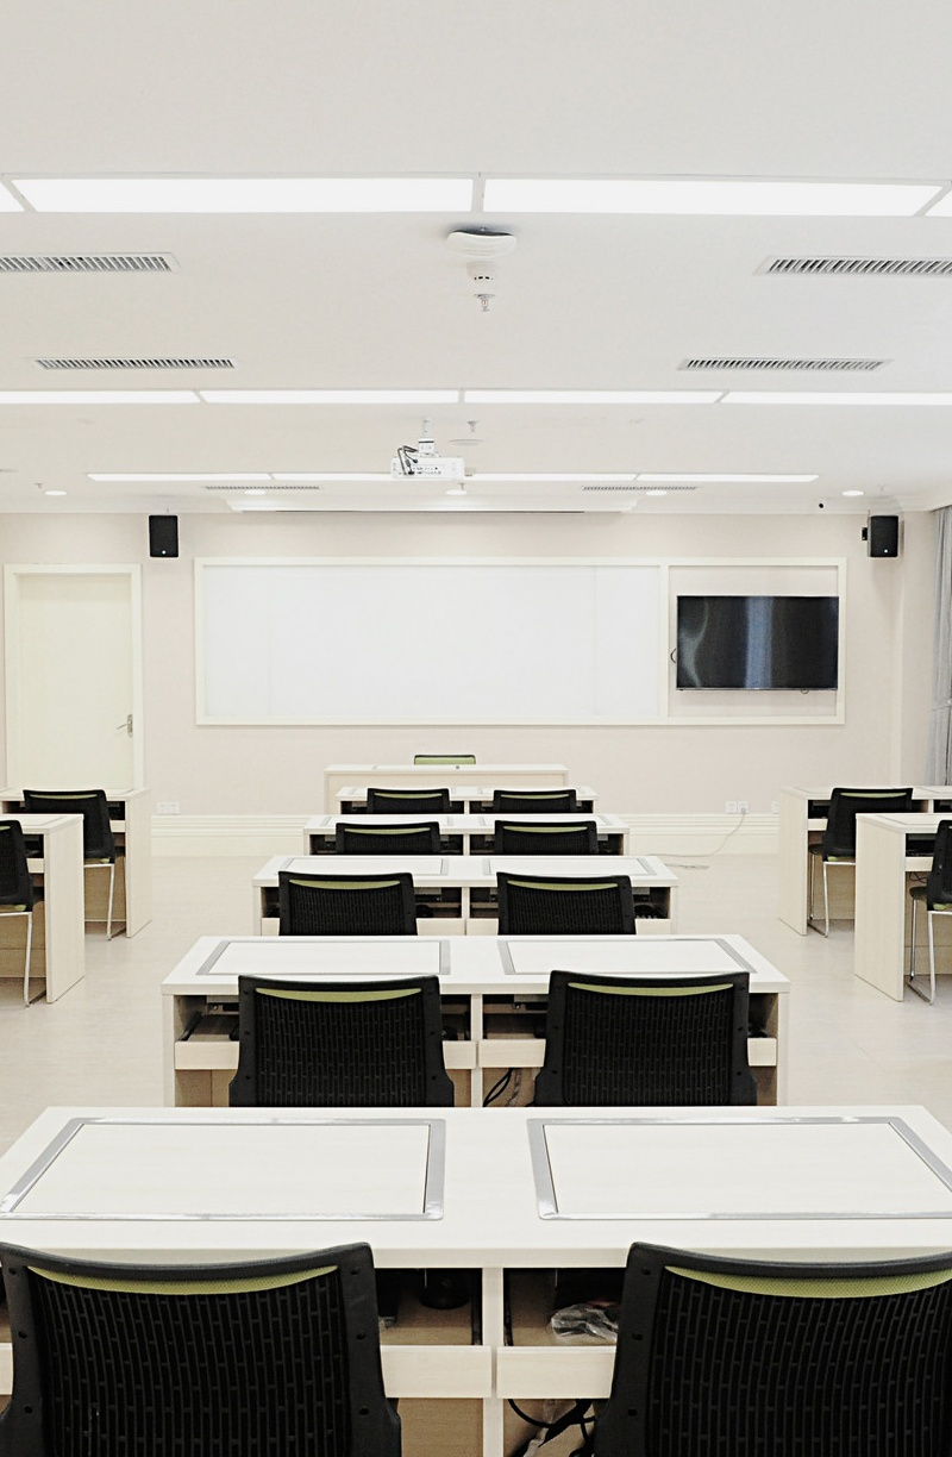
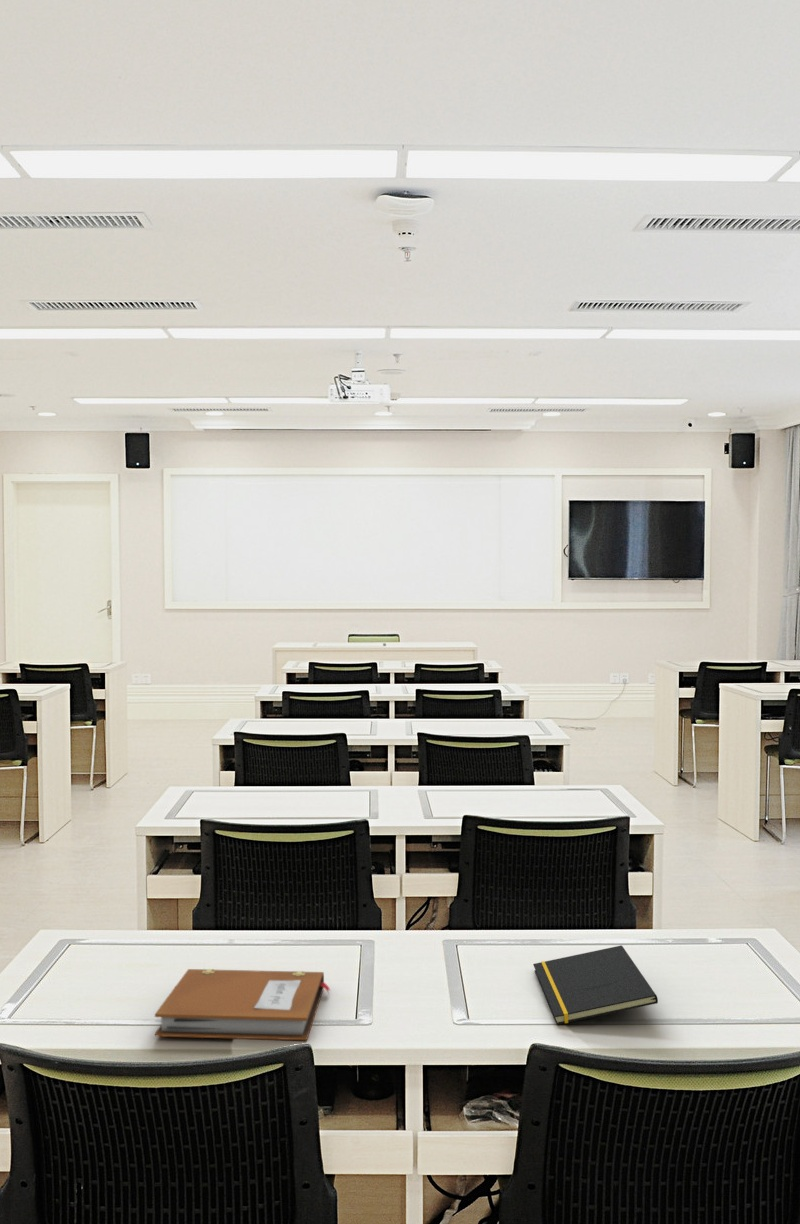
+ notepad (591, 982)
+ notebook (248, 1001)
